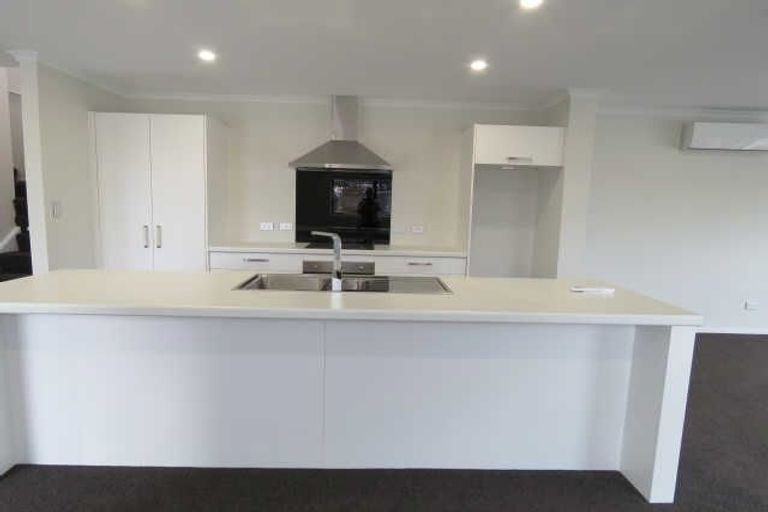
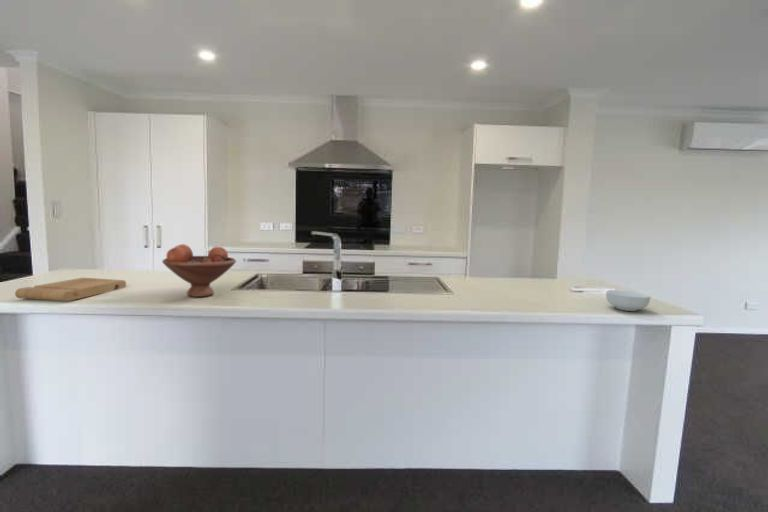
+ cutting board (75, 288)
+ fruit bowl (200, 270)
+ cereal bowl (627, 301)
